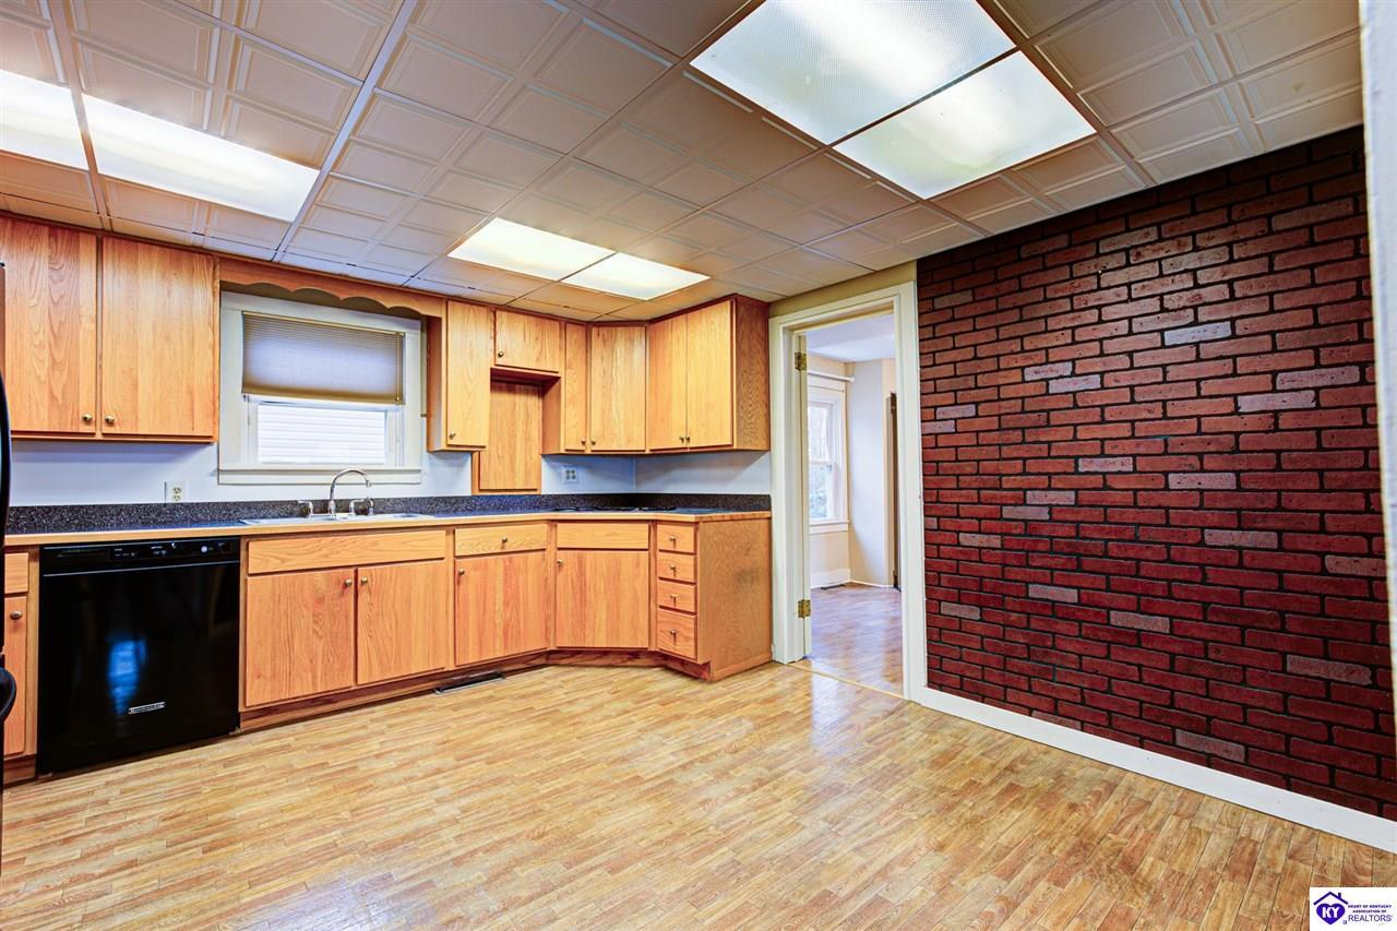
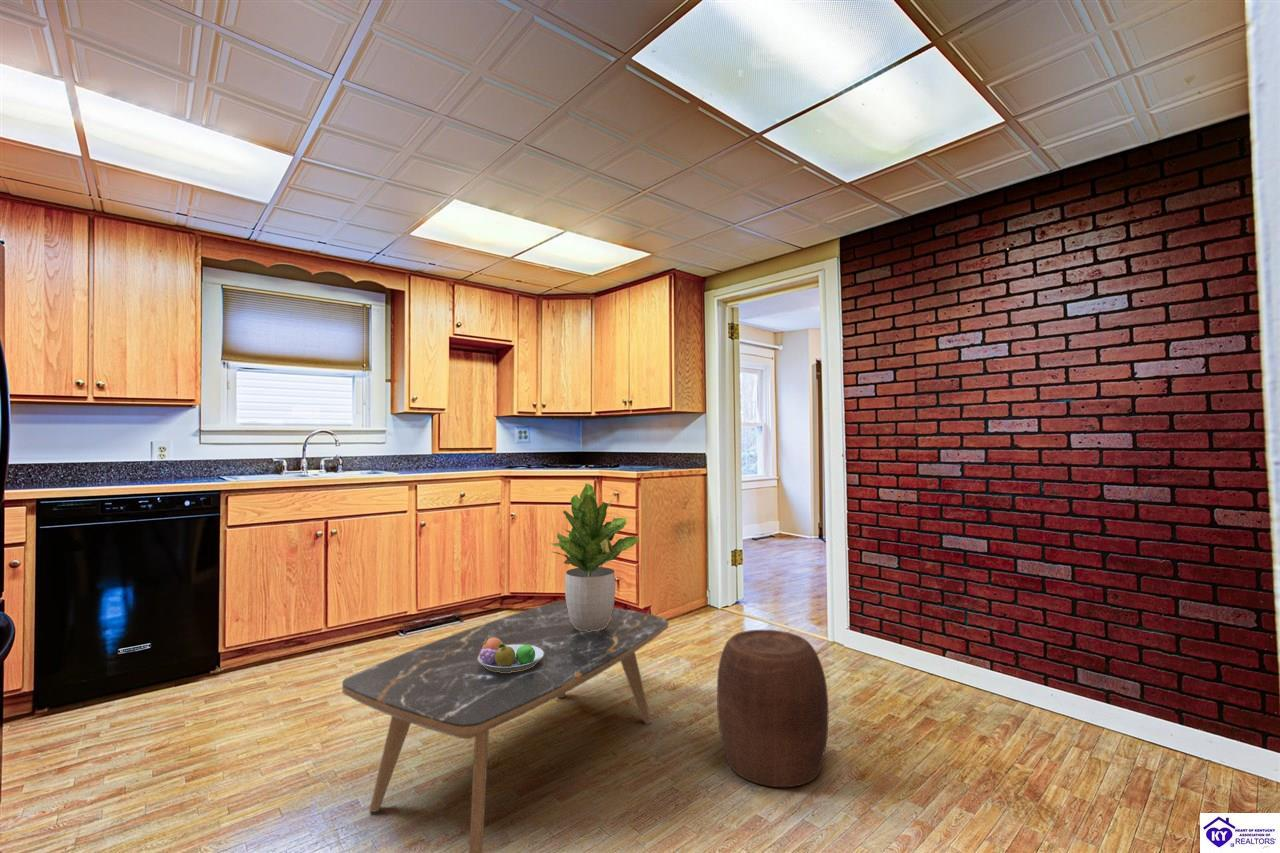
+ fruit bowl (511, 649)
+ potted plant (591, 555)
+ coffee table (528, 702)
+ stool (771, 701)
